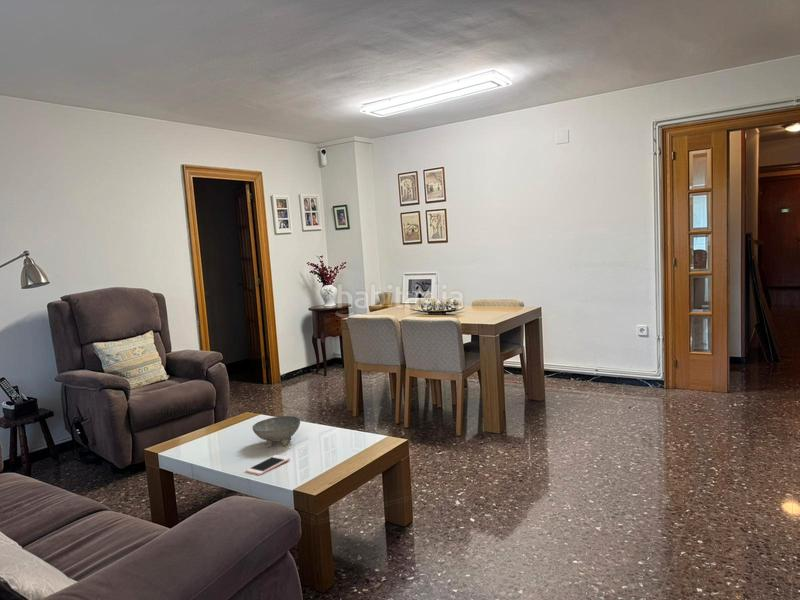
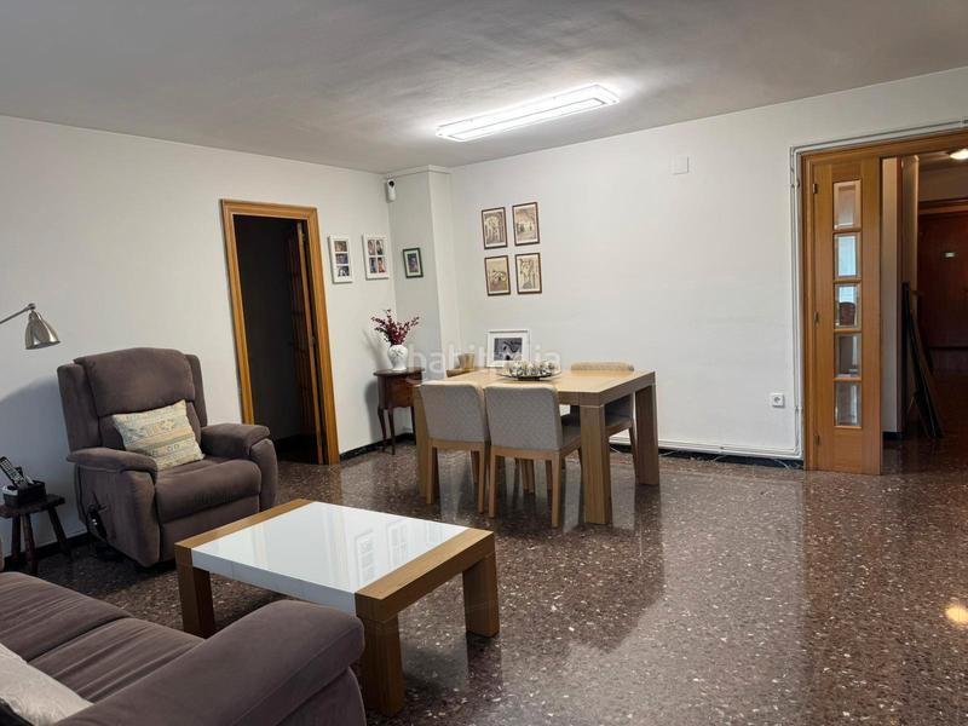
- bowl (277, 432)
- cell phone (268, 464)
